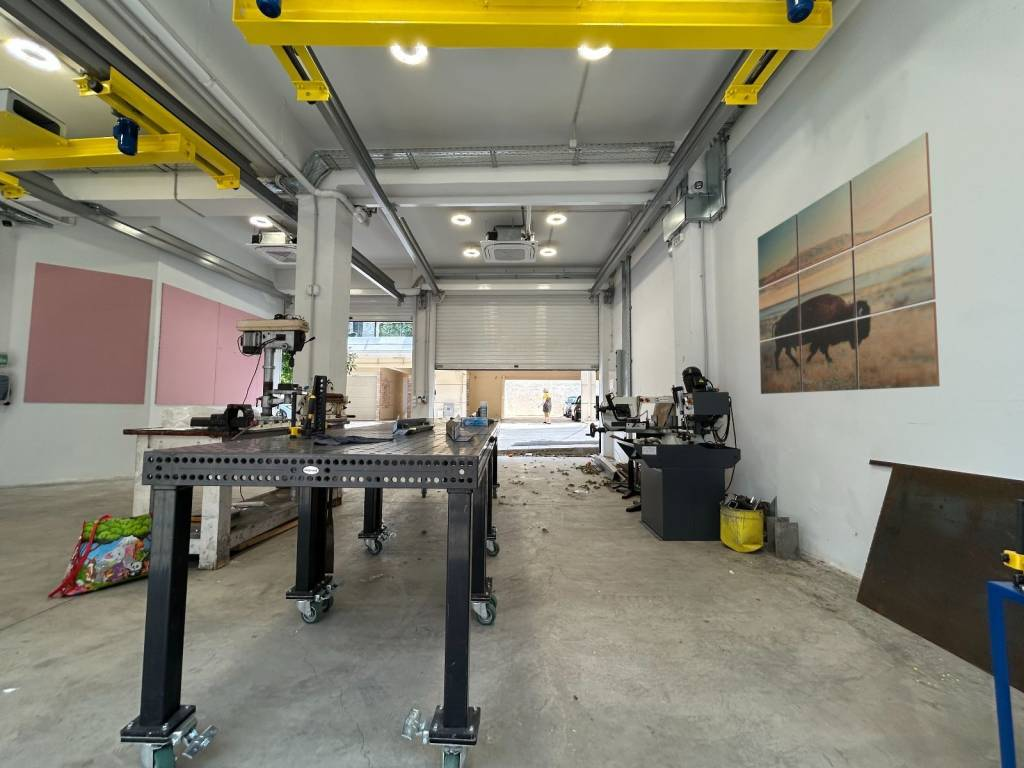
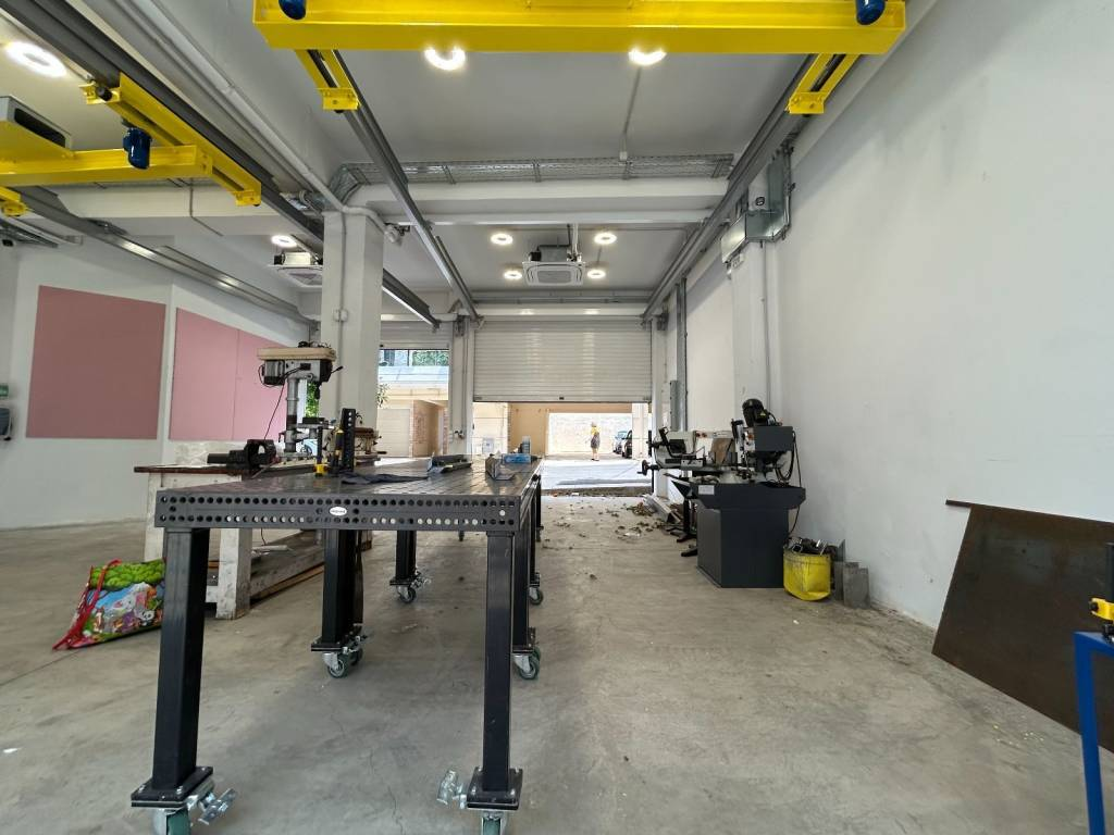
- wall art (825, 293)
